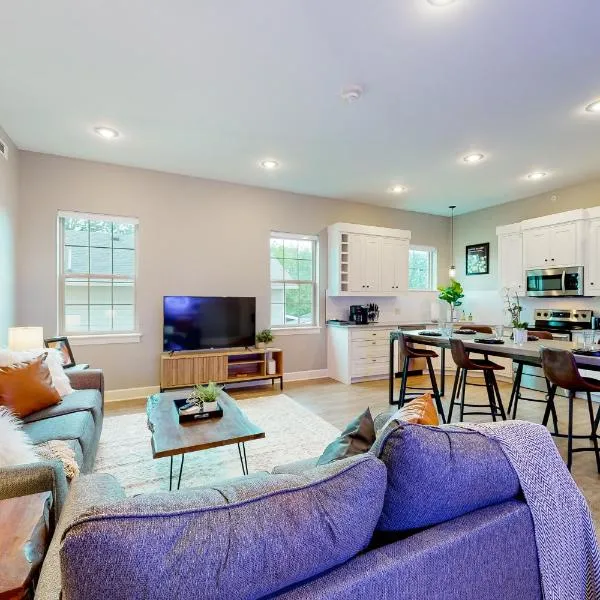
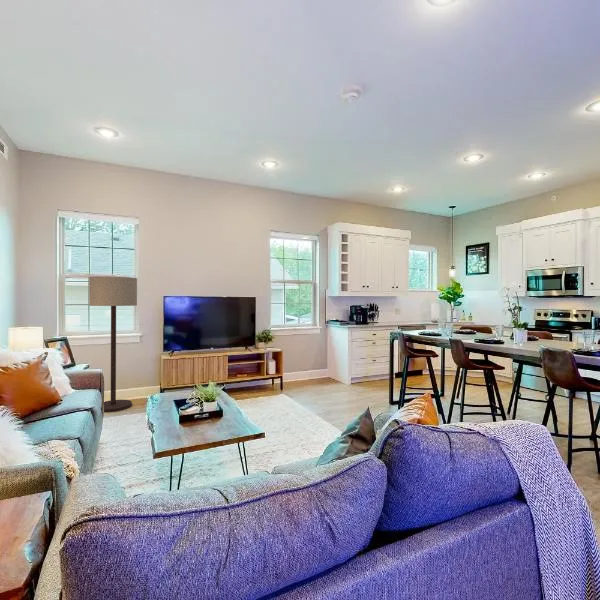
+ floor lamp (113, 342)
